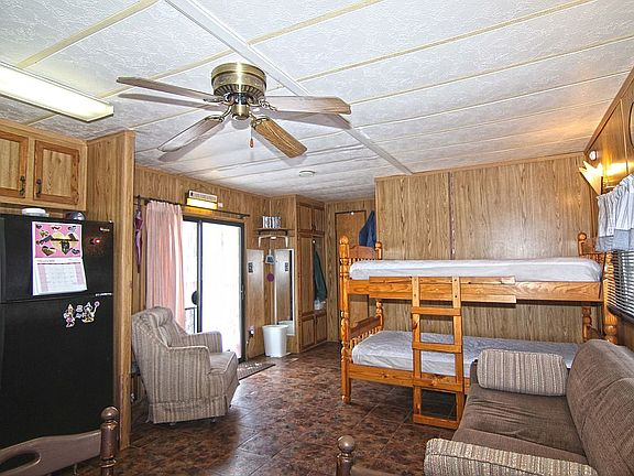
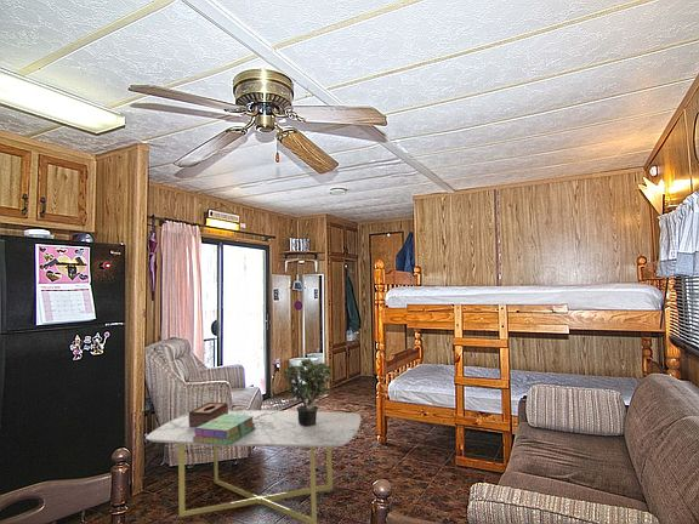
+ potted plant (309, 391)
+ stack of books (225, 427)
+ tissue box (209, 414)
+ coffee table (258, 445)
